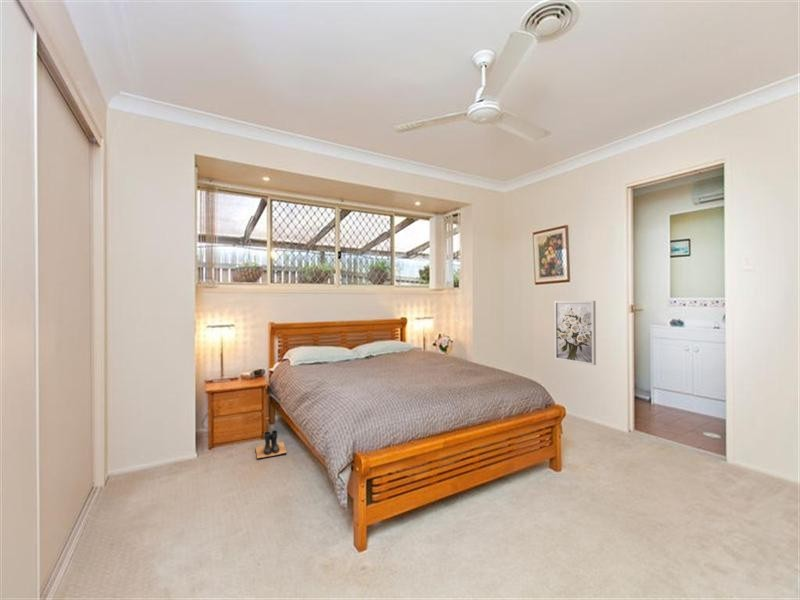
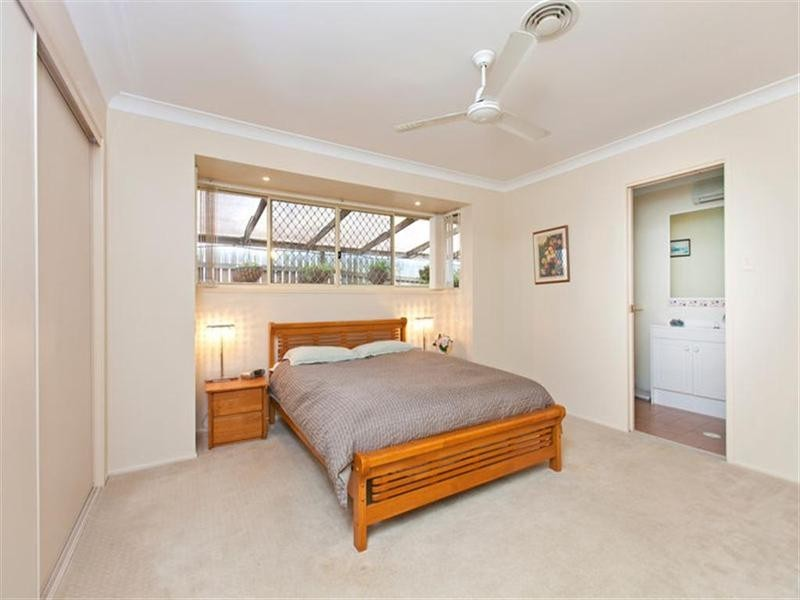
- boots (271, 442)
- wall art (574, 331)
